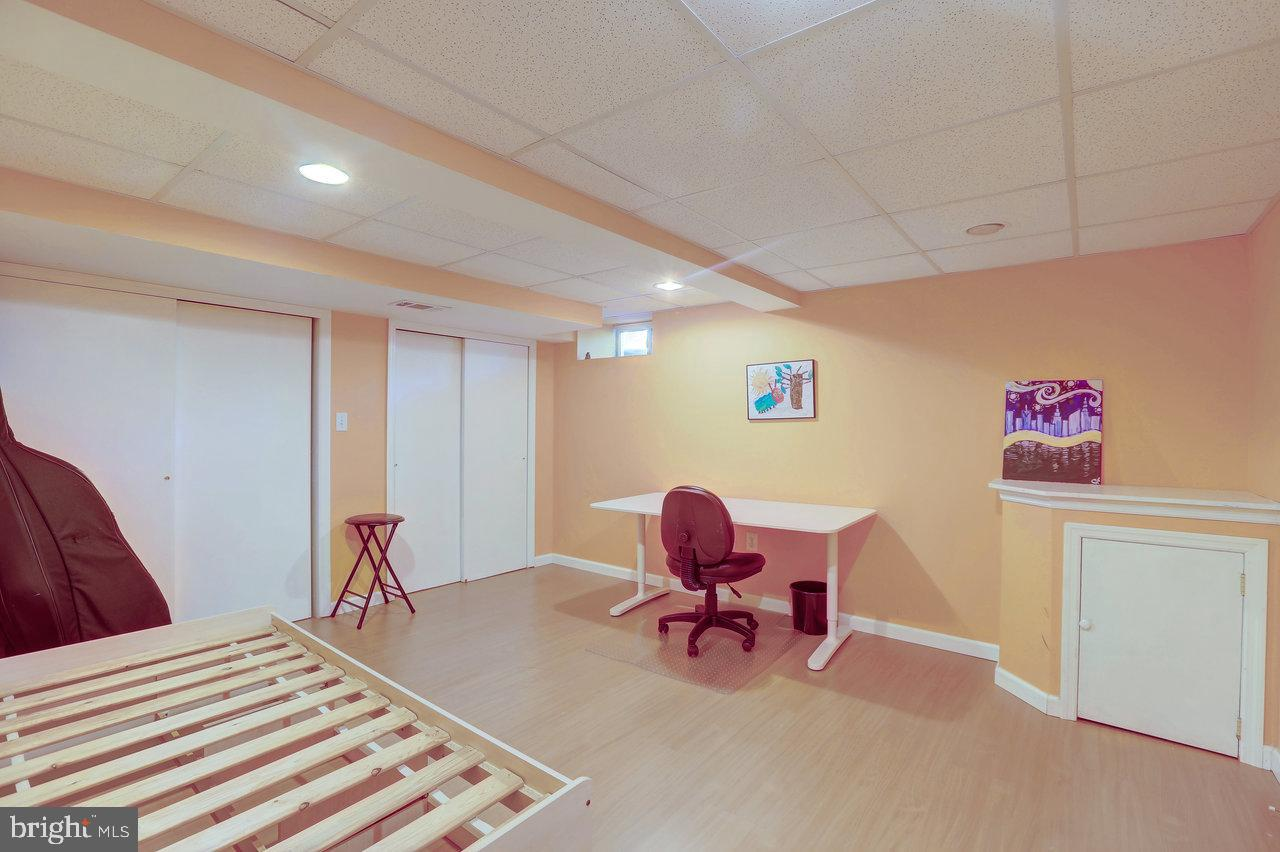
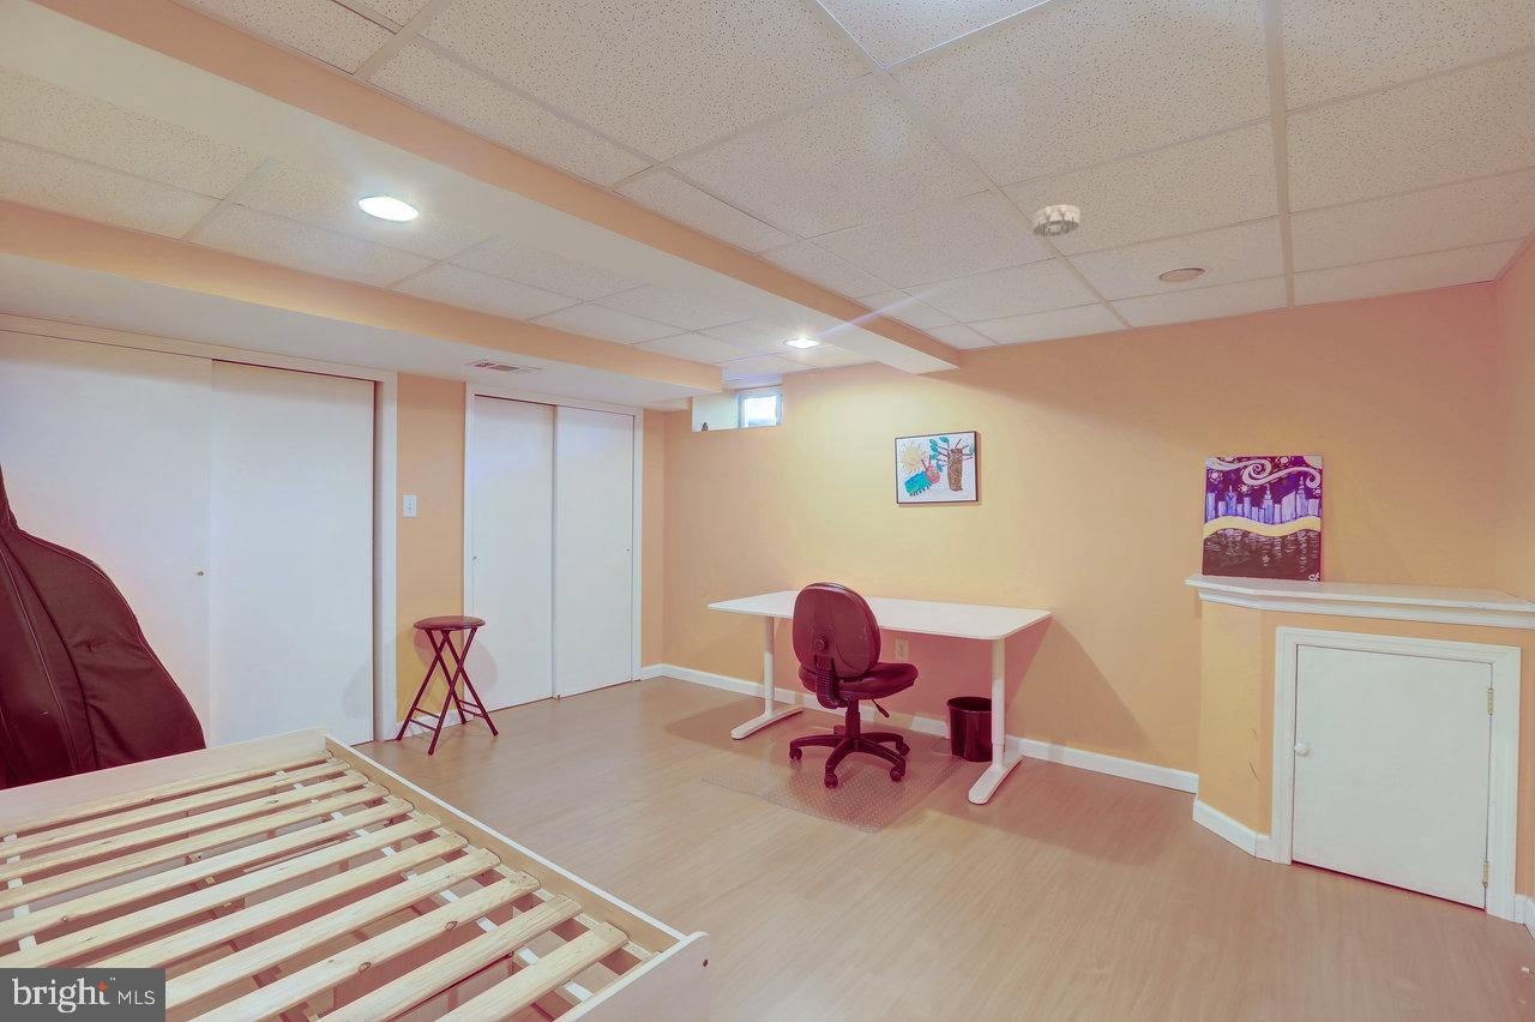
+ smoke detector (1055, 220)
